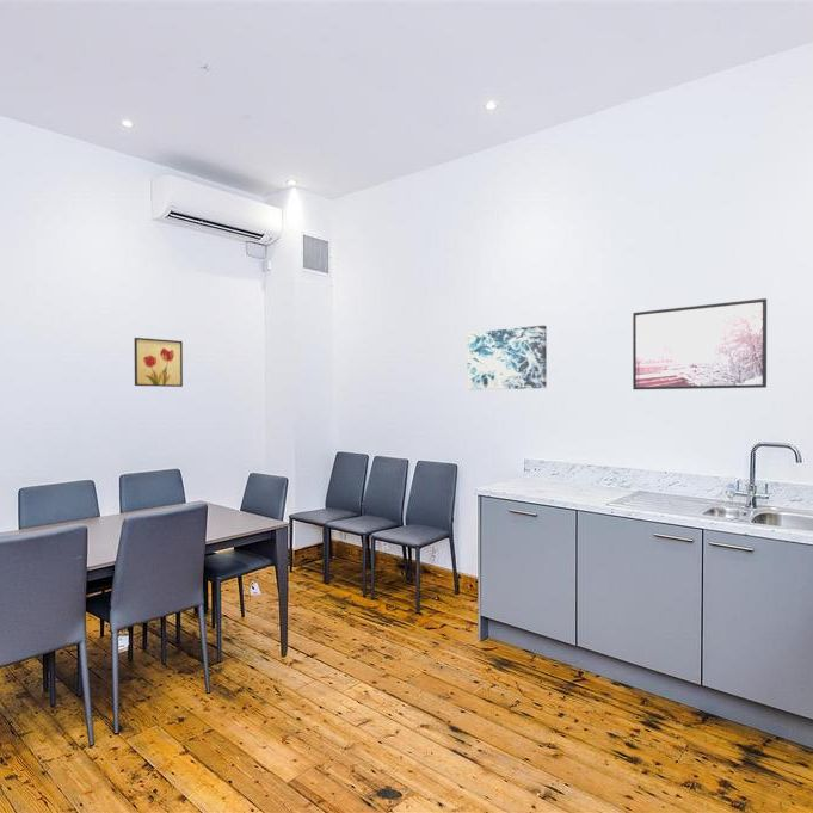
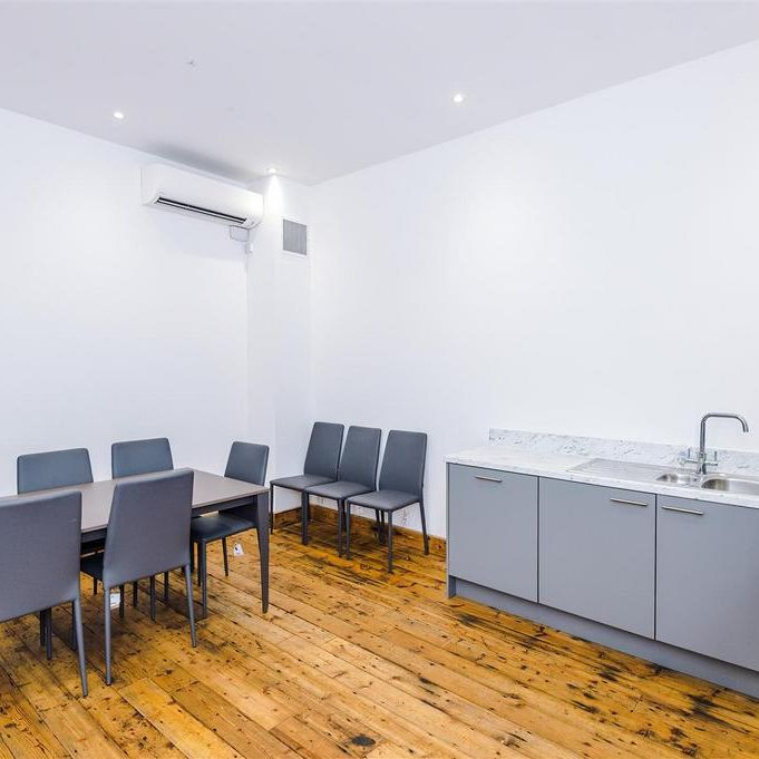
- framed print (695, 347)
- wall art (505, 359)
- wall art (158, 363)
